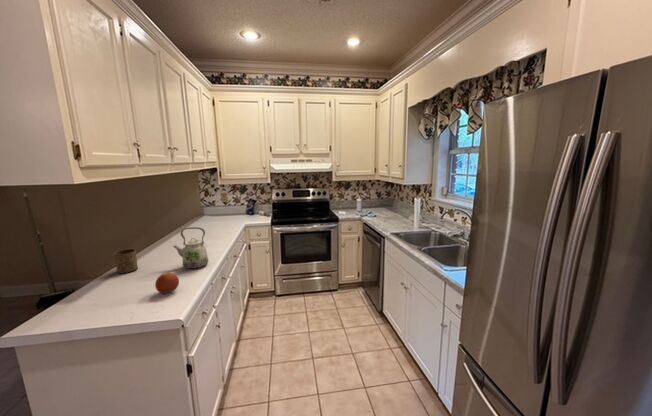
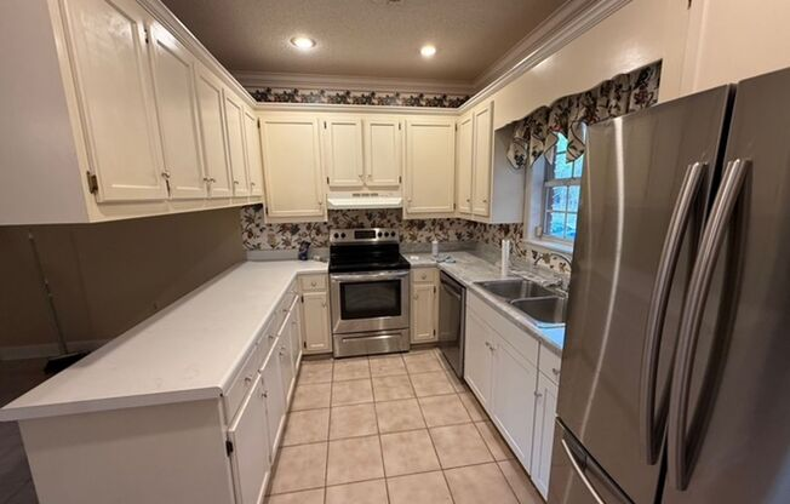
- fruit (167, 282)
- cup (126, 261)
- kettle (189, 247)
